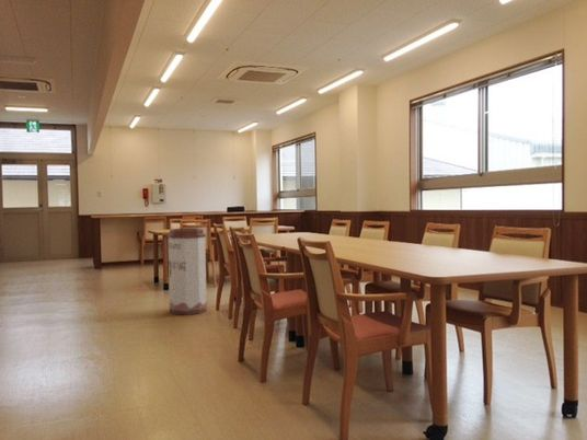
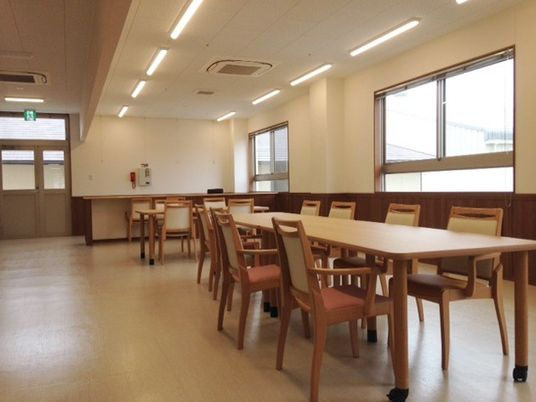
- trash can (186, 269)
